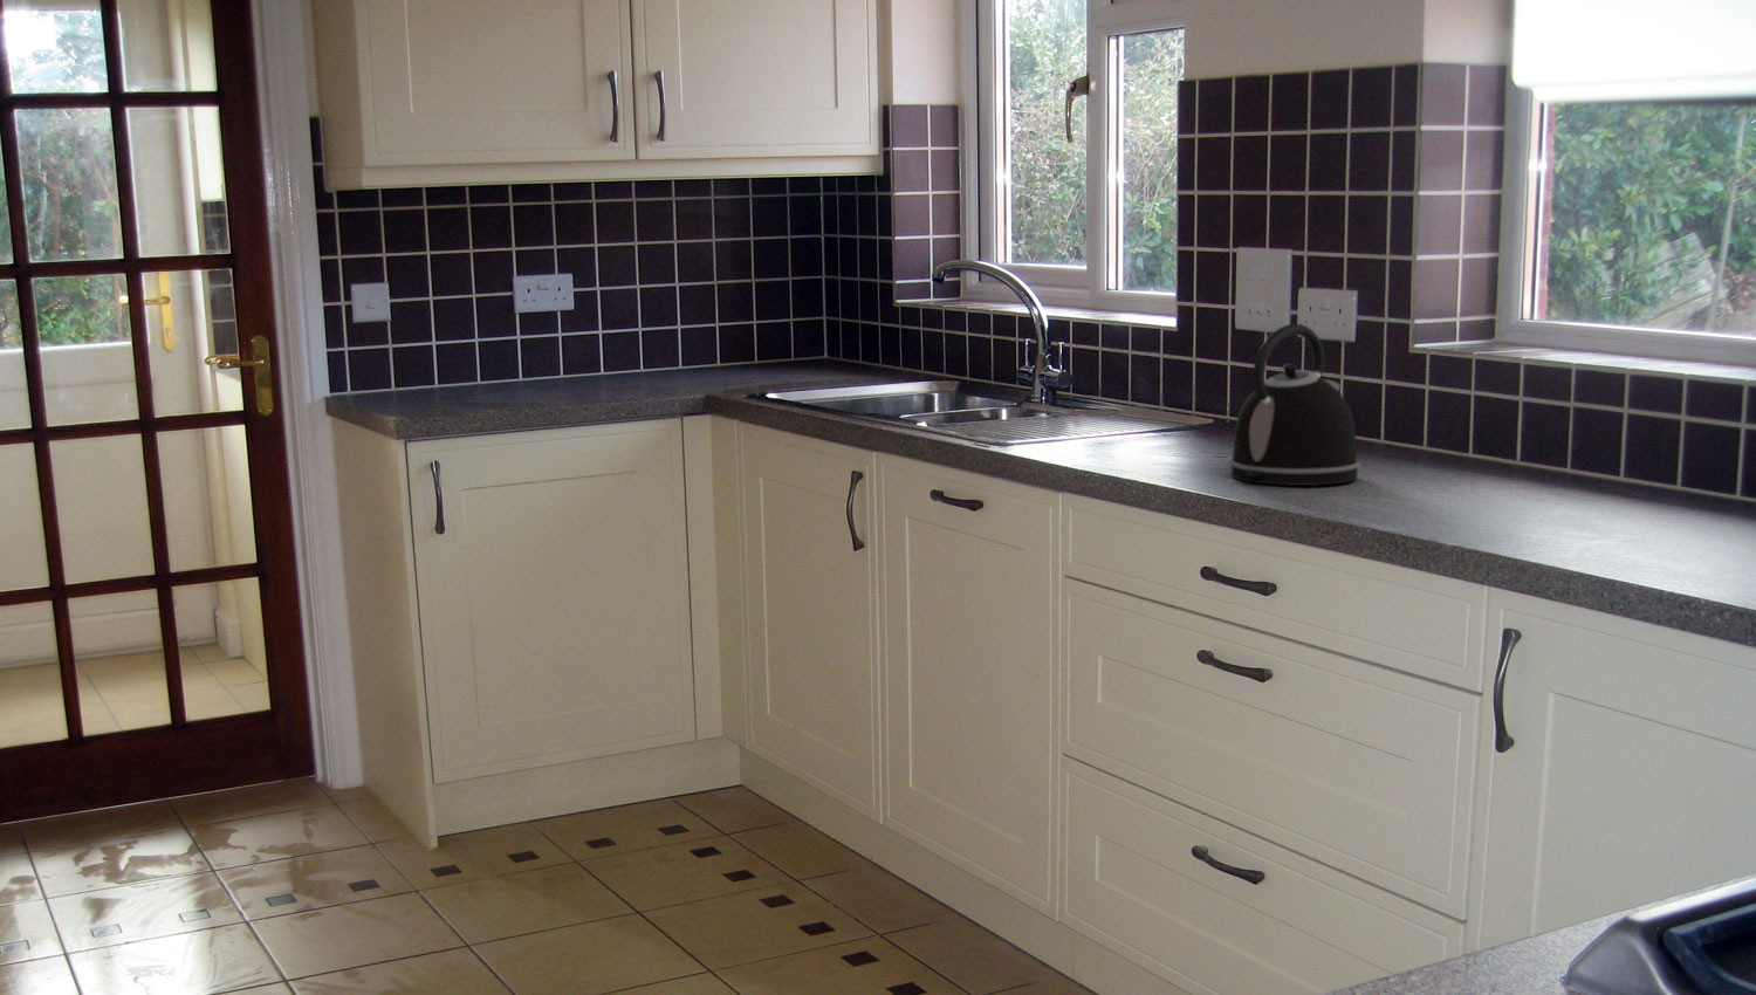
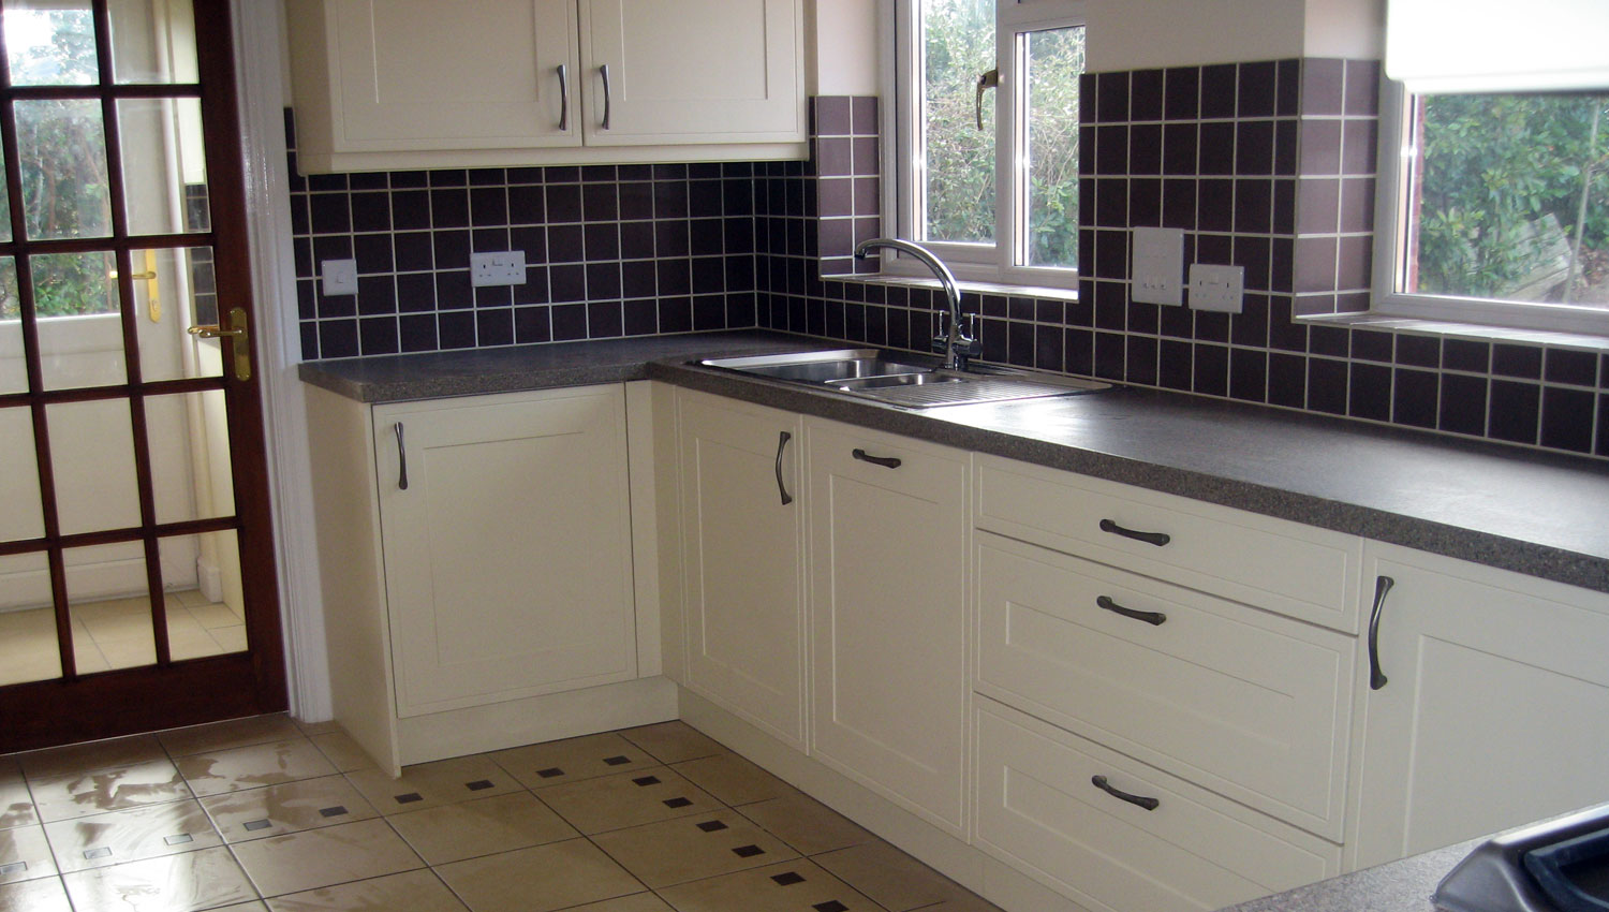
- kettle (1294, 400)
